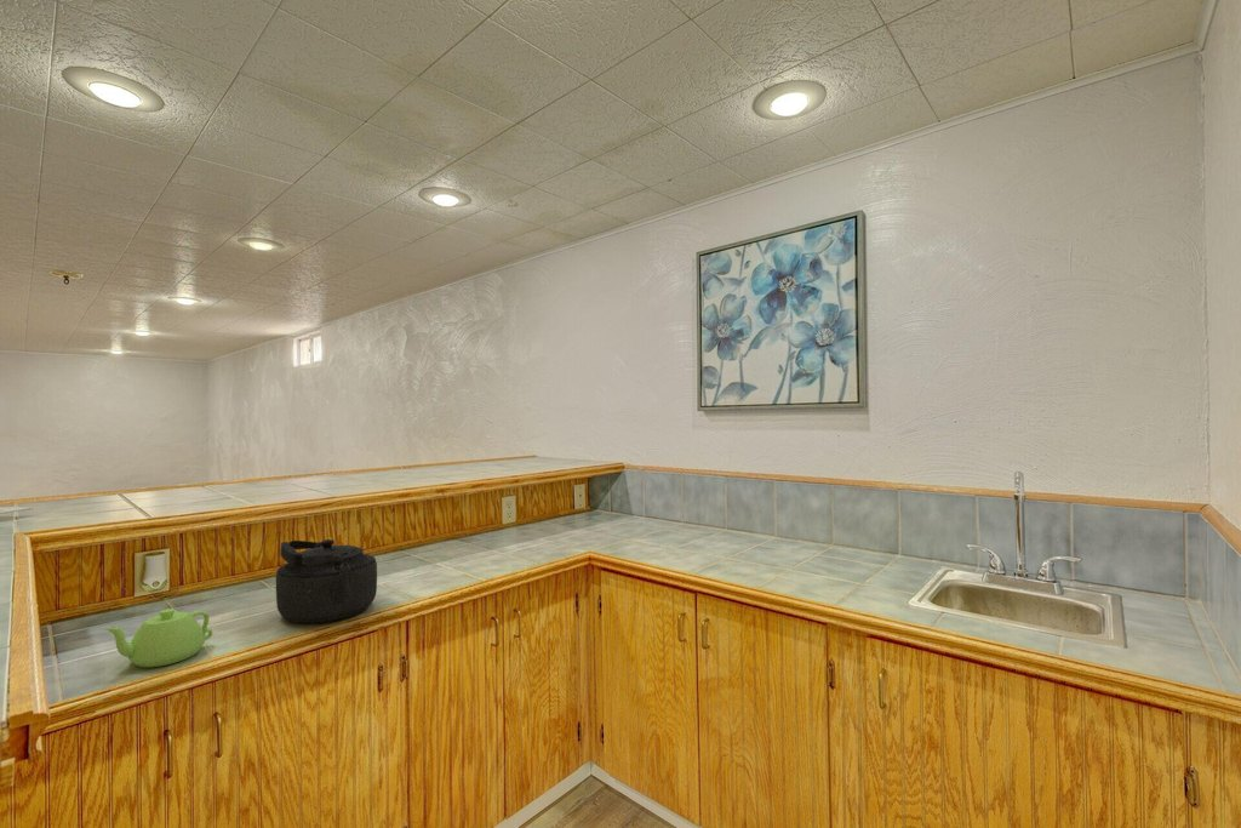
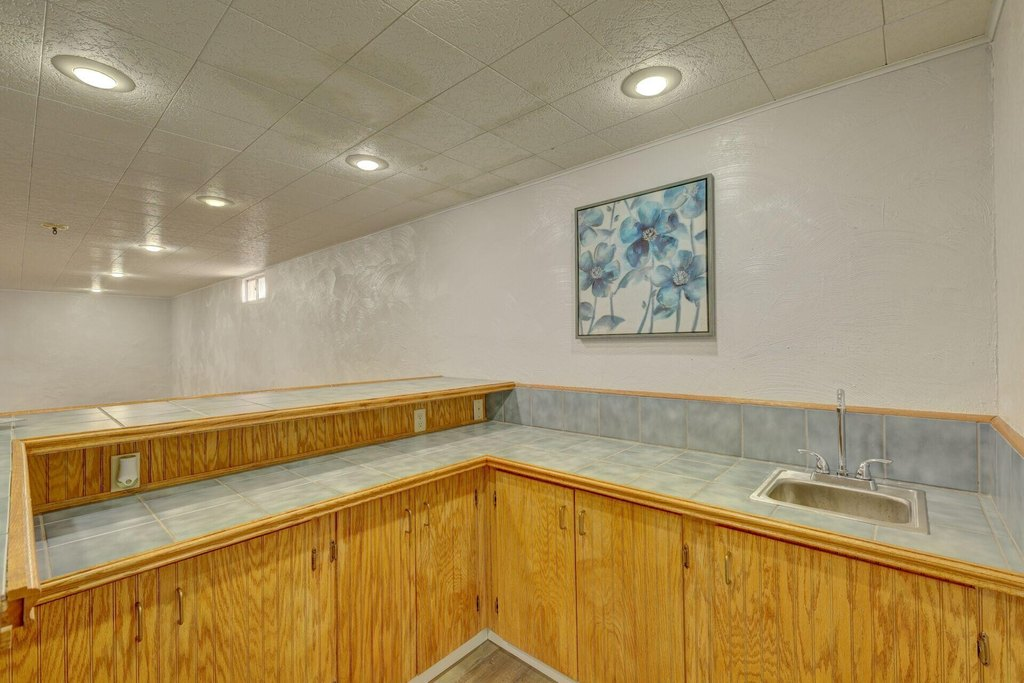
- kettle (326, 575)
- teapot (161, 634)
